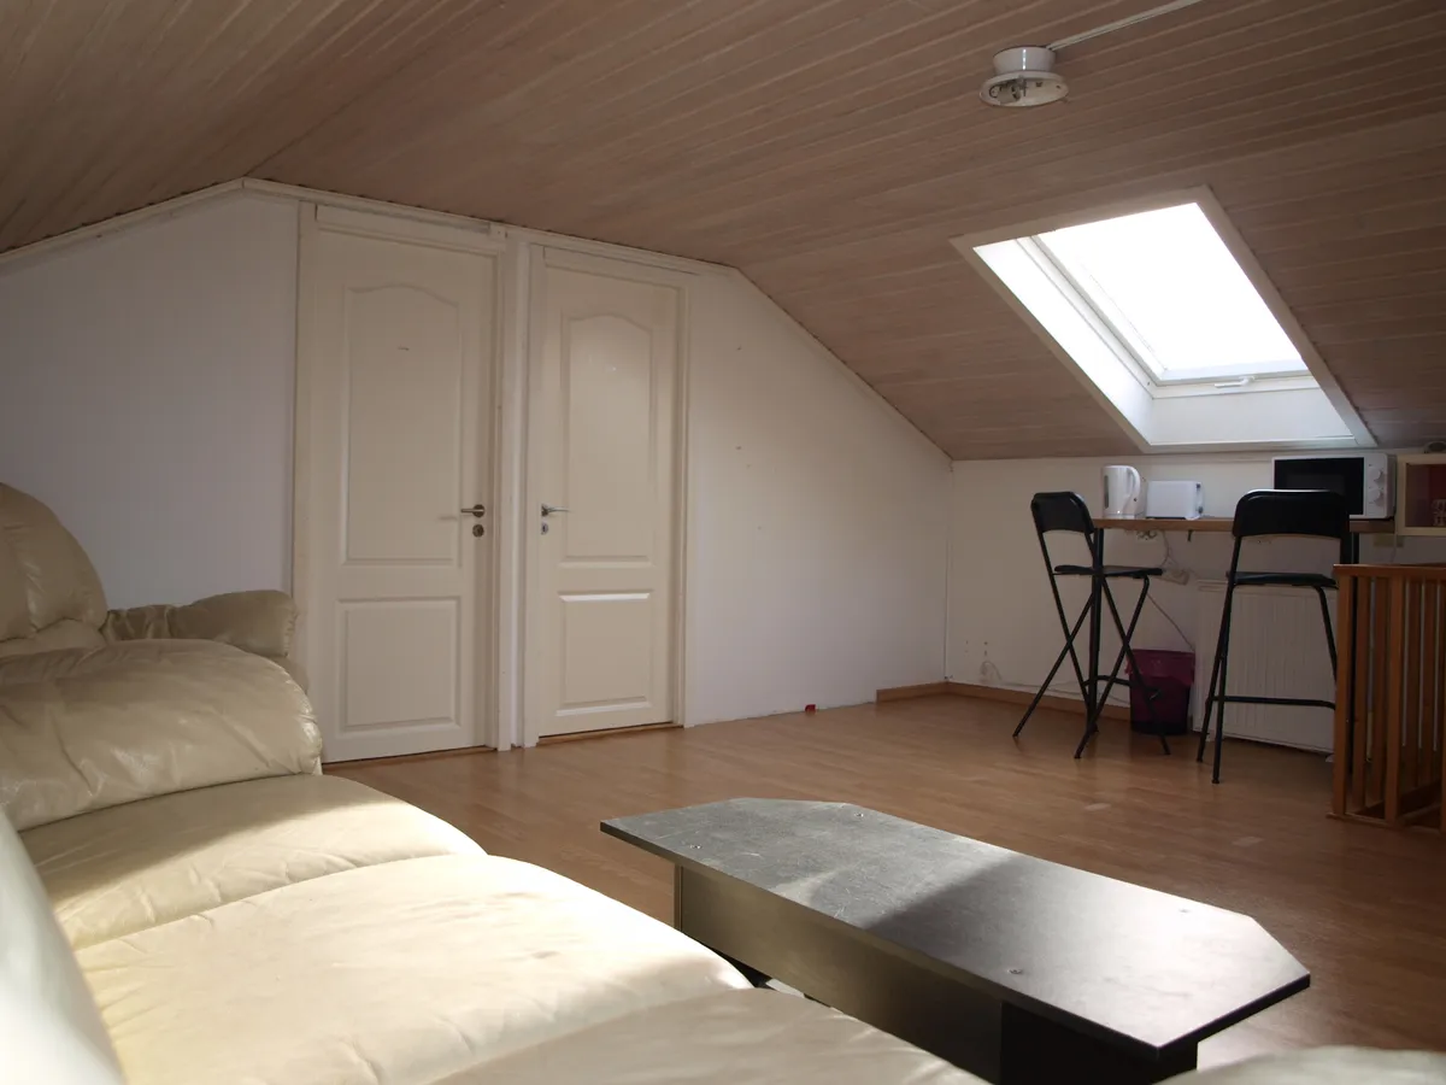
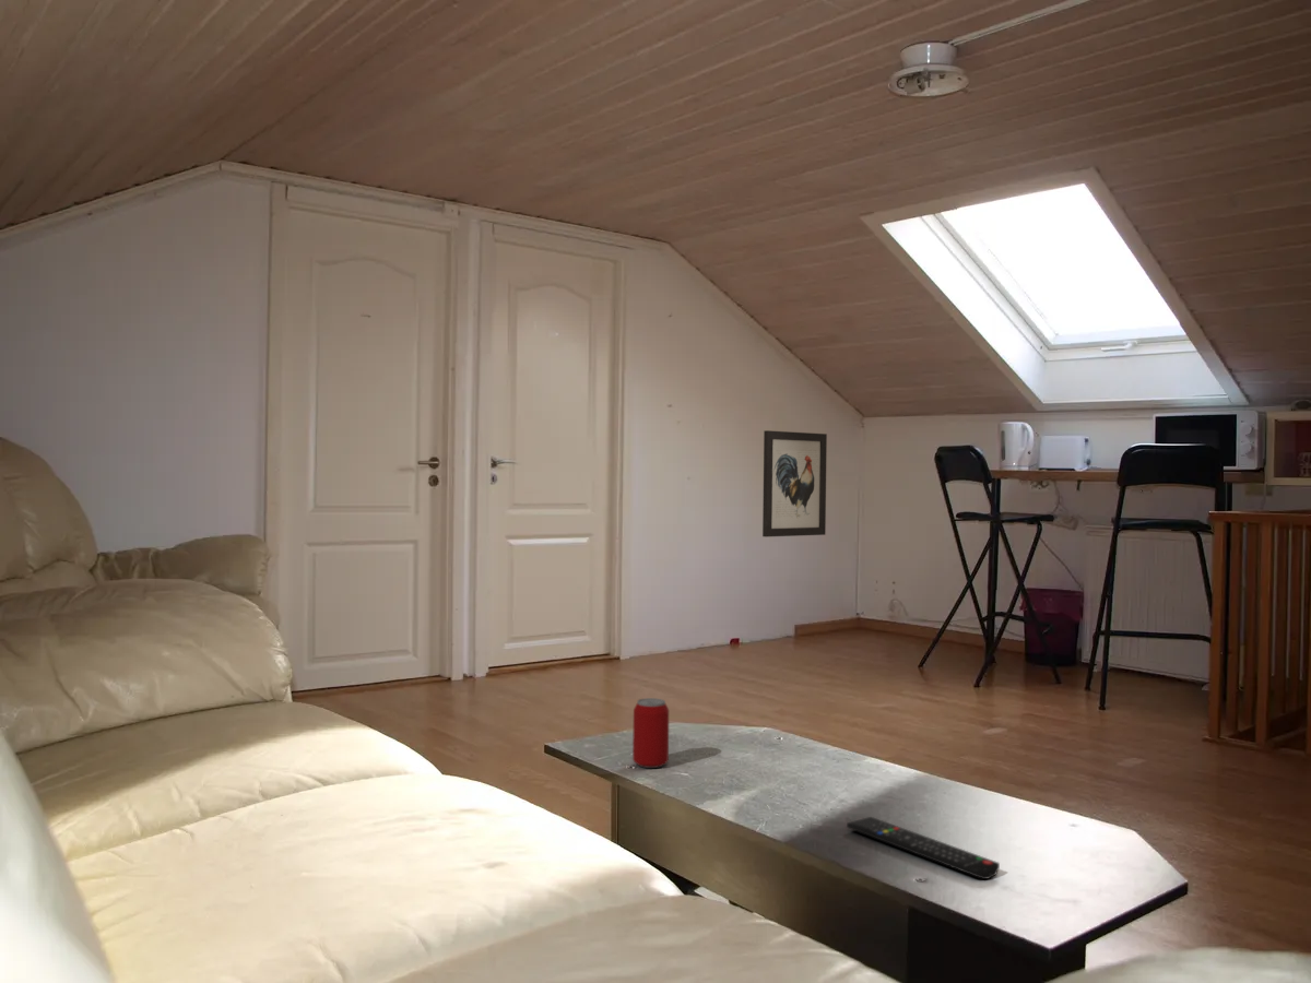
+ beverage can (650, 732)
+ wall art (795, 484)
+ remote control (920, 846)
